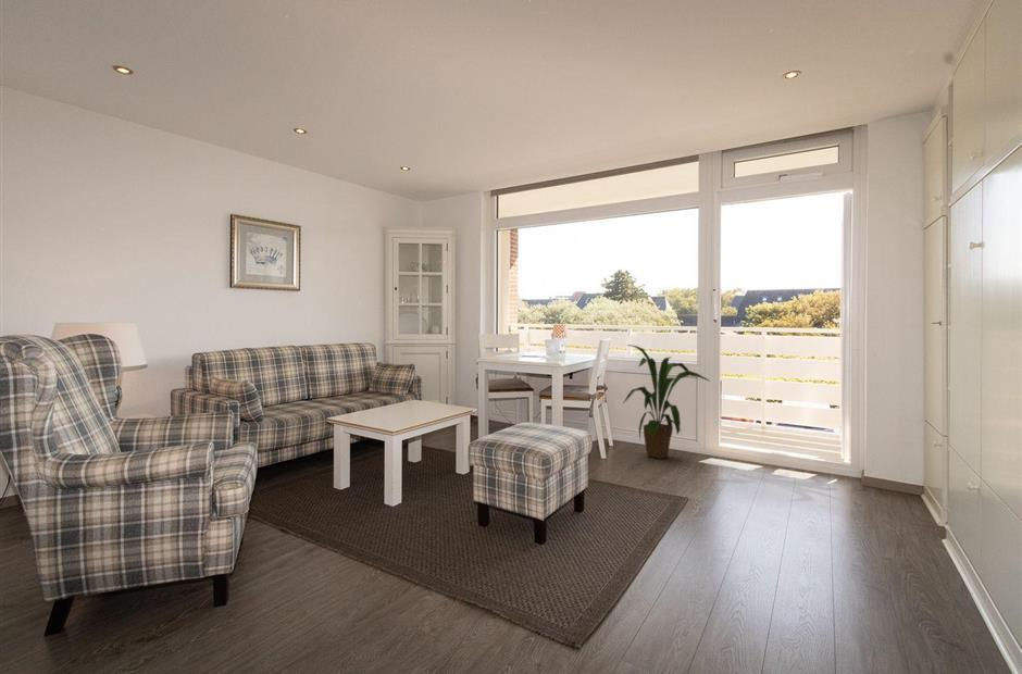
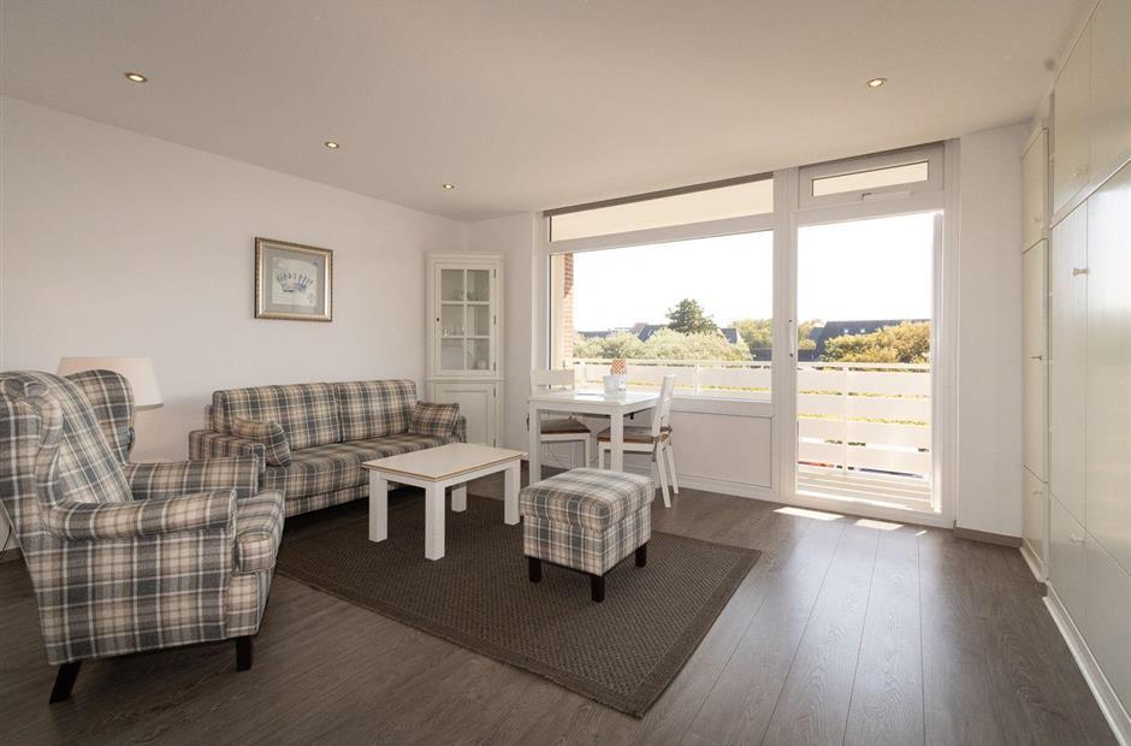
- house plant (666, 401)
